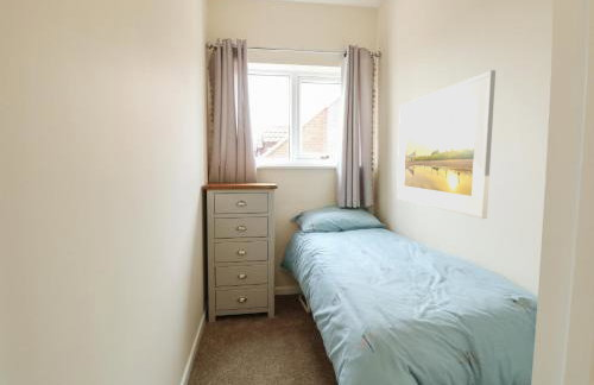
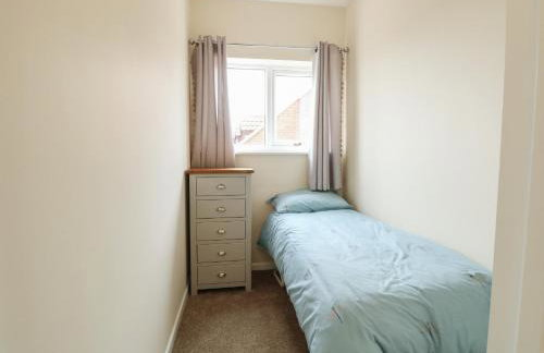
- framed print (434, 150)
